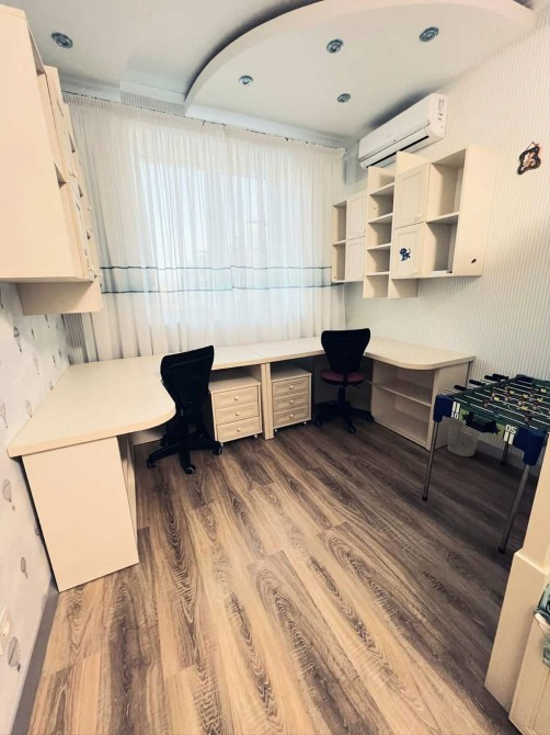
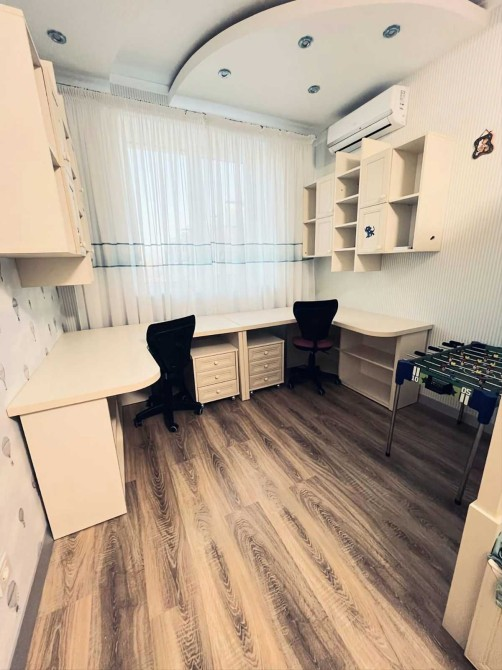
- wastebasket (462, 434)
